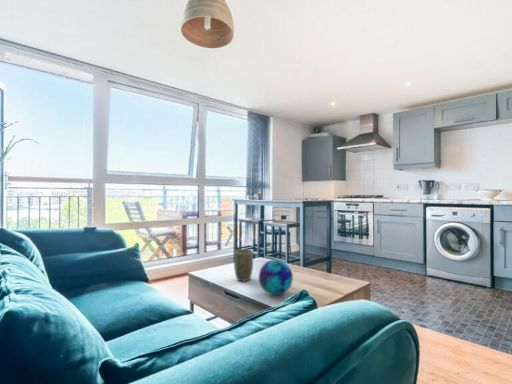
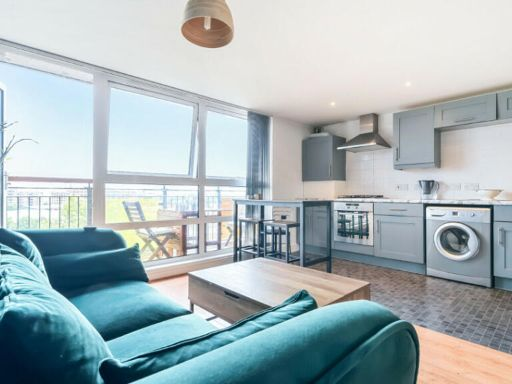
- decorative ball (275, 277)
- plant pot (243, 265)
